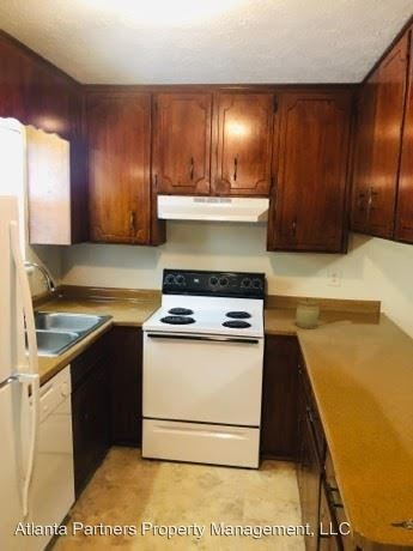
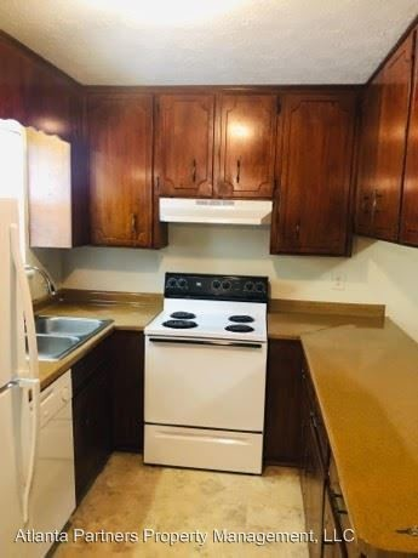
- jar (308, 311)
